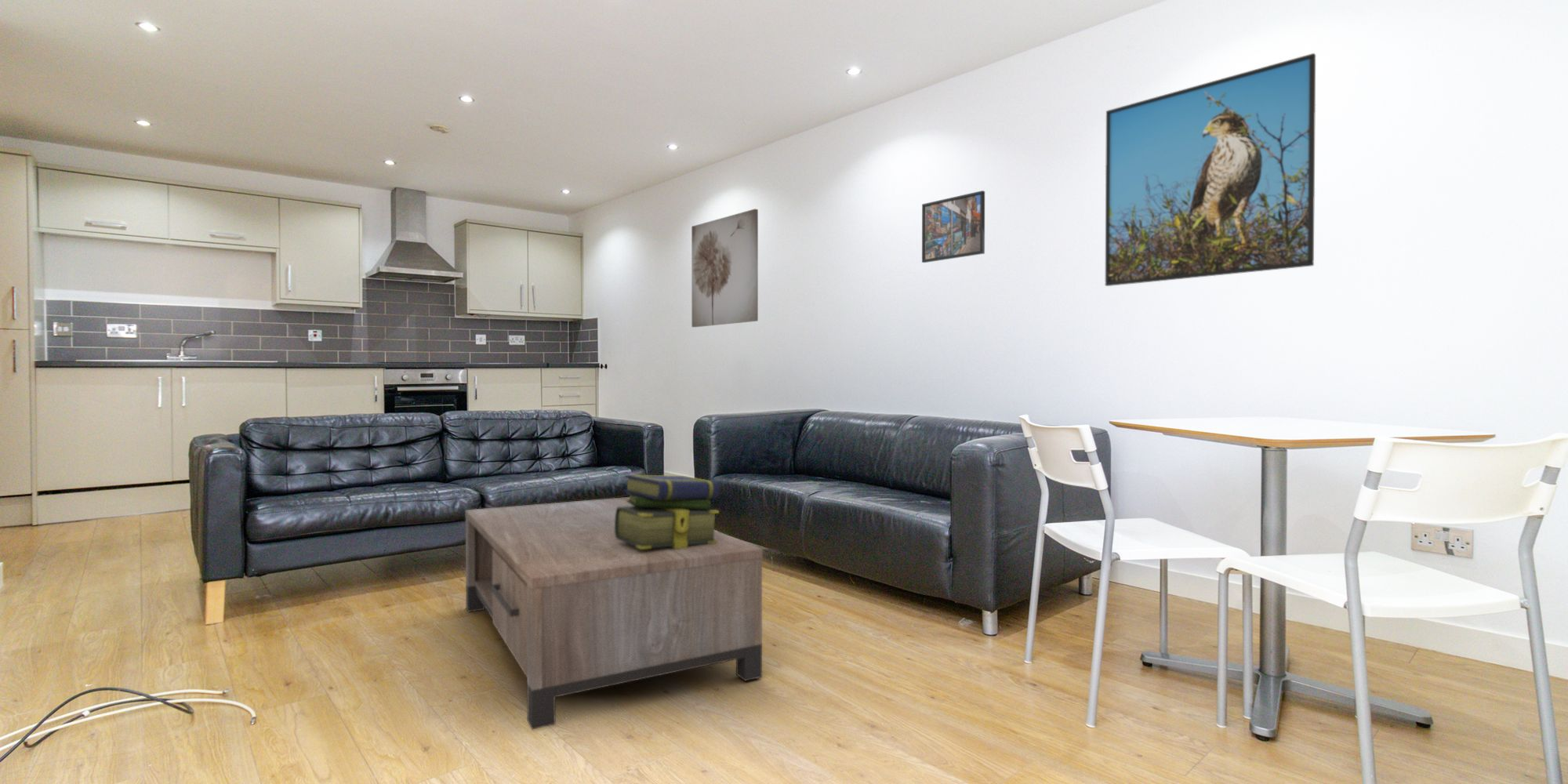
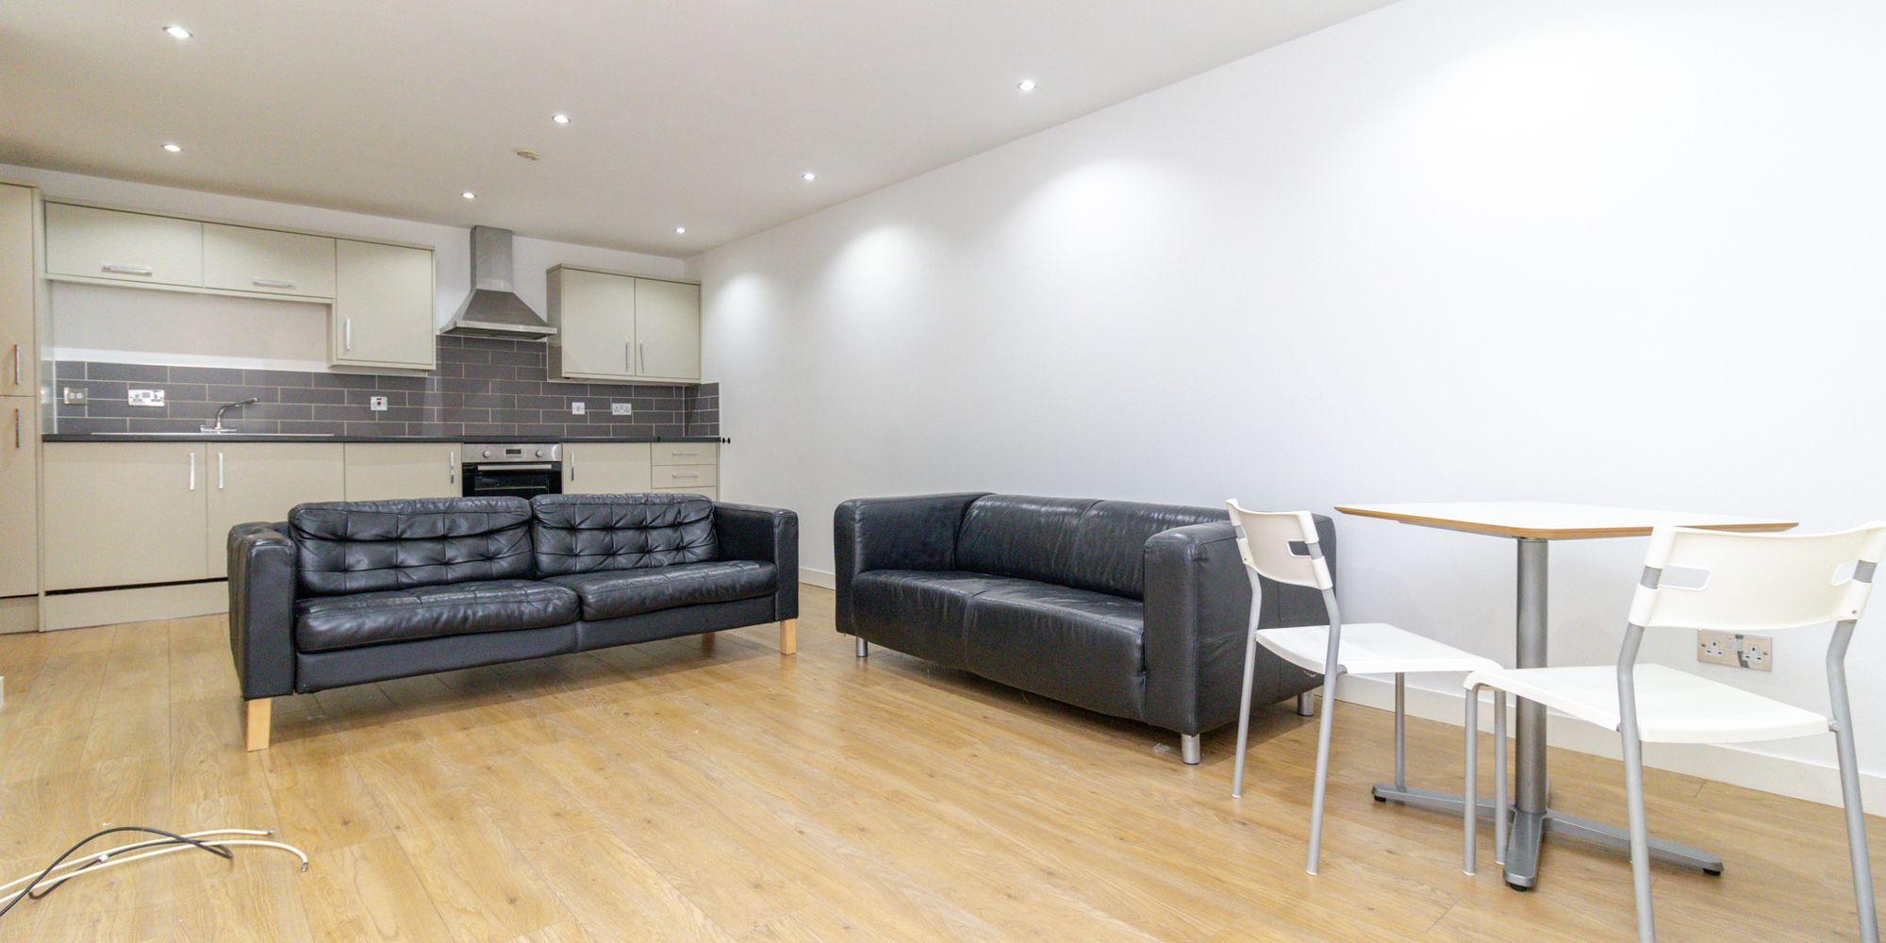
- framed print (1200, 181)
- wall art (723, 271)
- coffee table (594, 583)
- stack of books (668, 507)
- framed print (952, 227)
